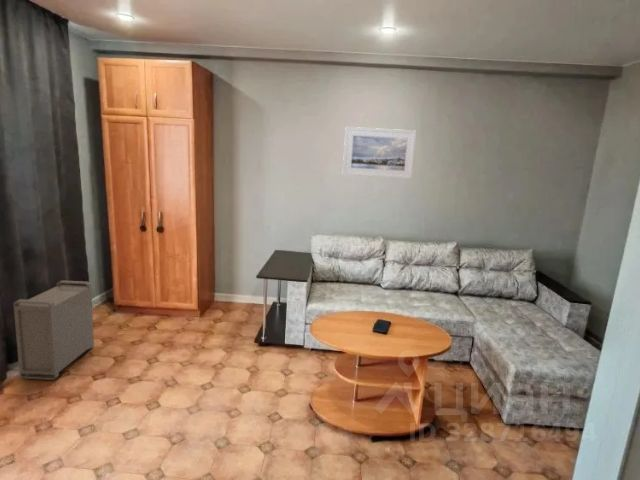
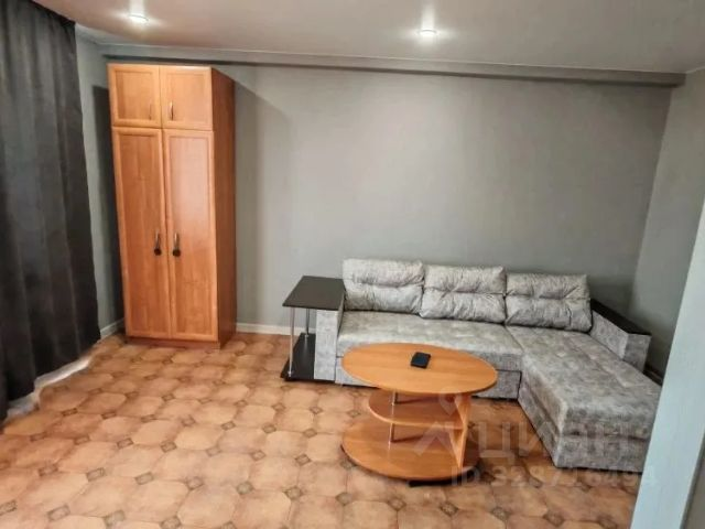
- storage bin (57, 326)
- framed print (378, 153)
